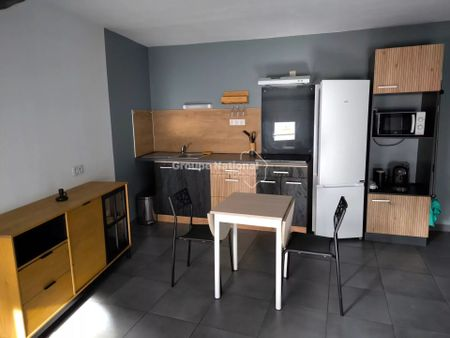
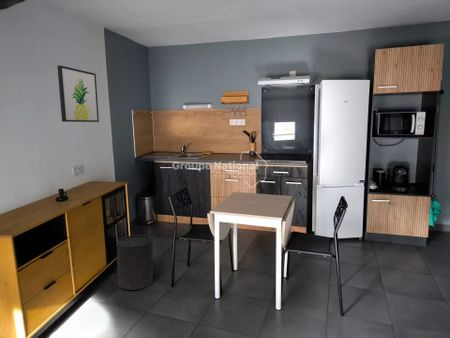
+ trash can (135, 261)
+ wall art (79, 96)
